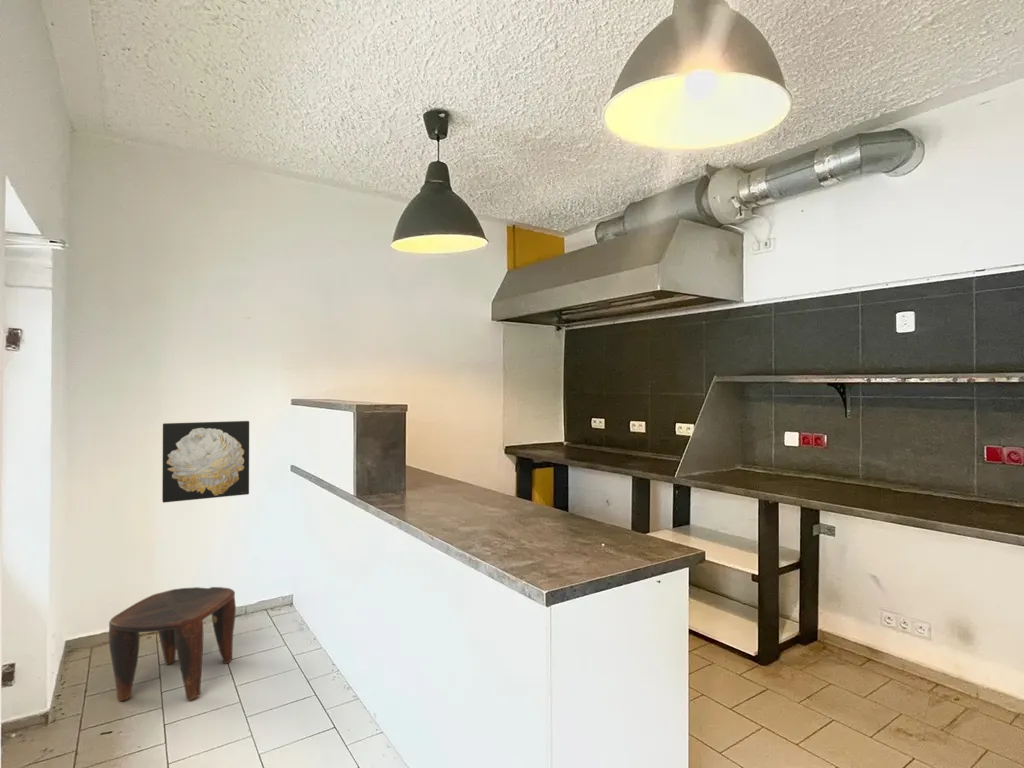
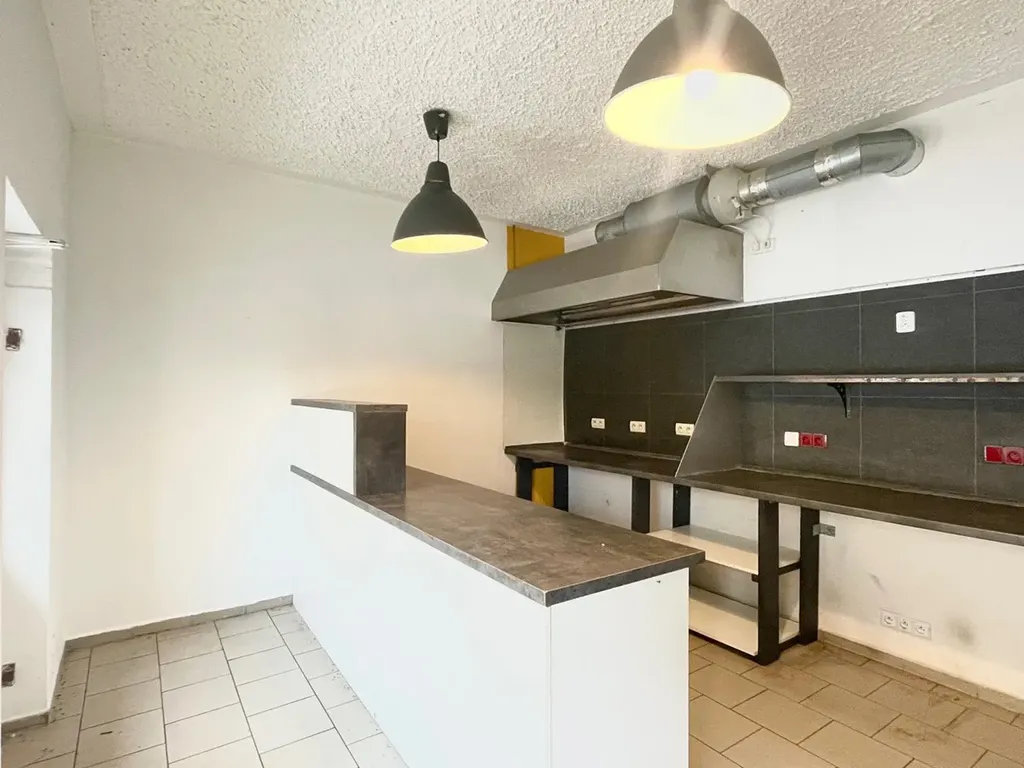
- stool (176, 641)
- wall art (207, 459)
